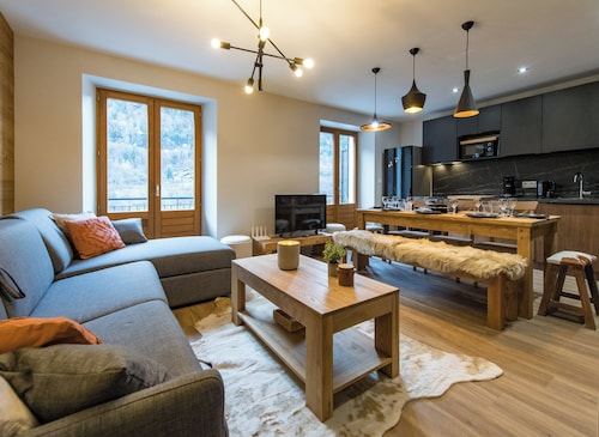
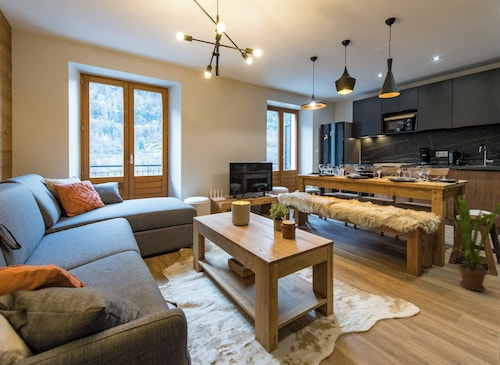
+ house plant (465, 235)
